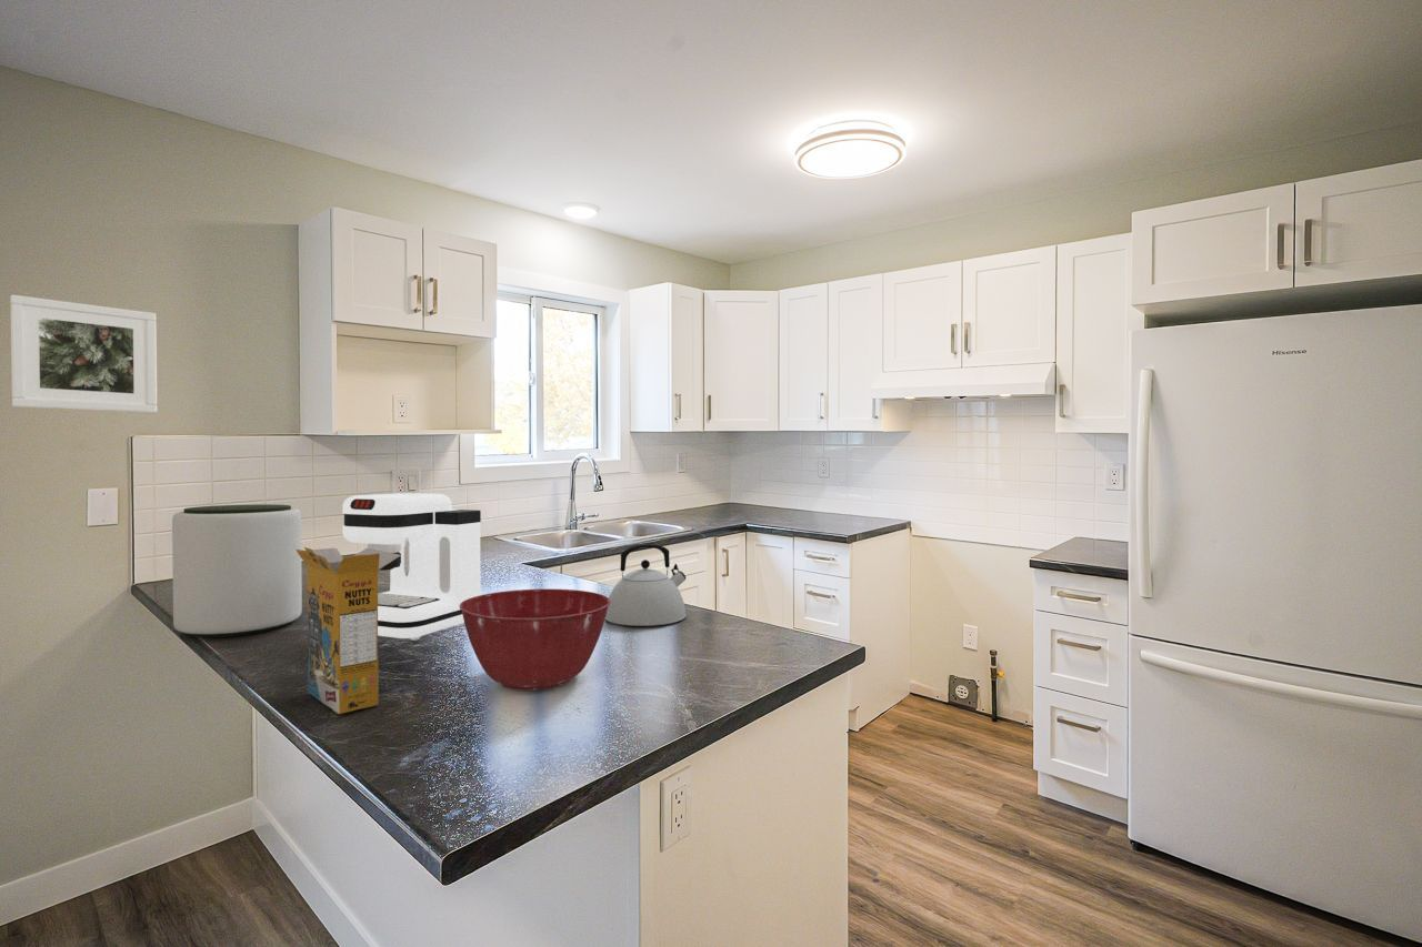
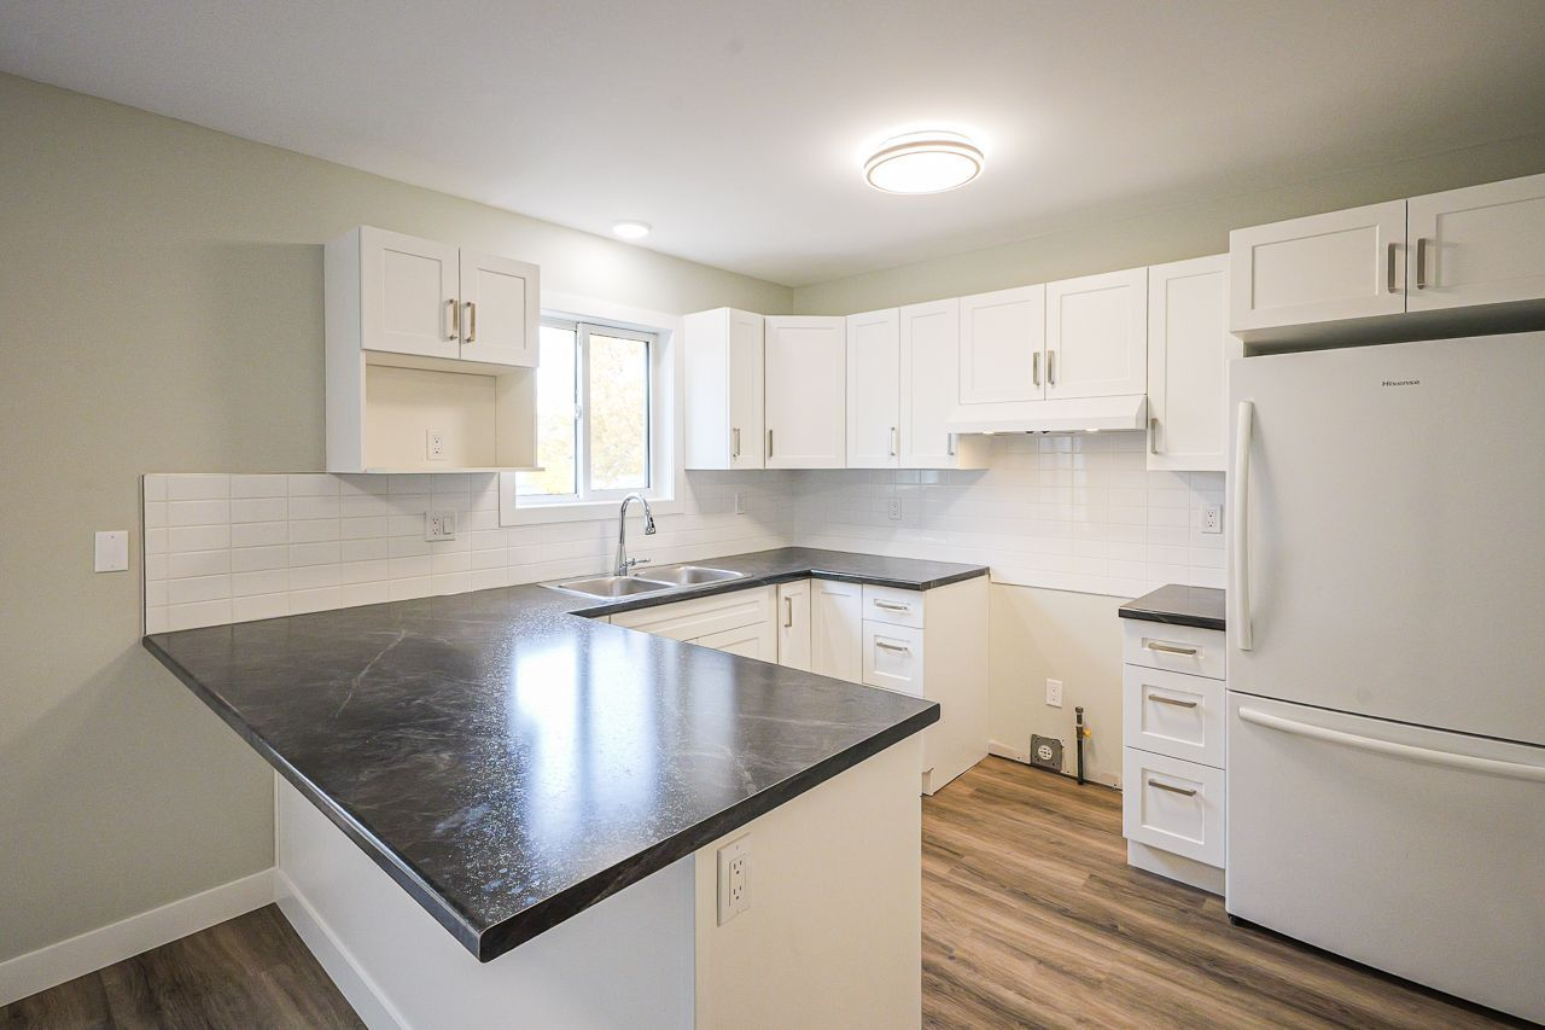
- kettle (647, 580)
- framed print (88, 356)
- coffee maker (407, 562)
- mixing bowl (537, 639)
- cereal box (347, 621)
- plant pot (239, 566)
